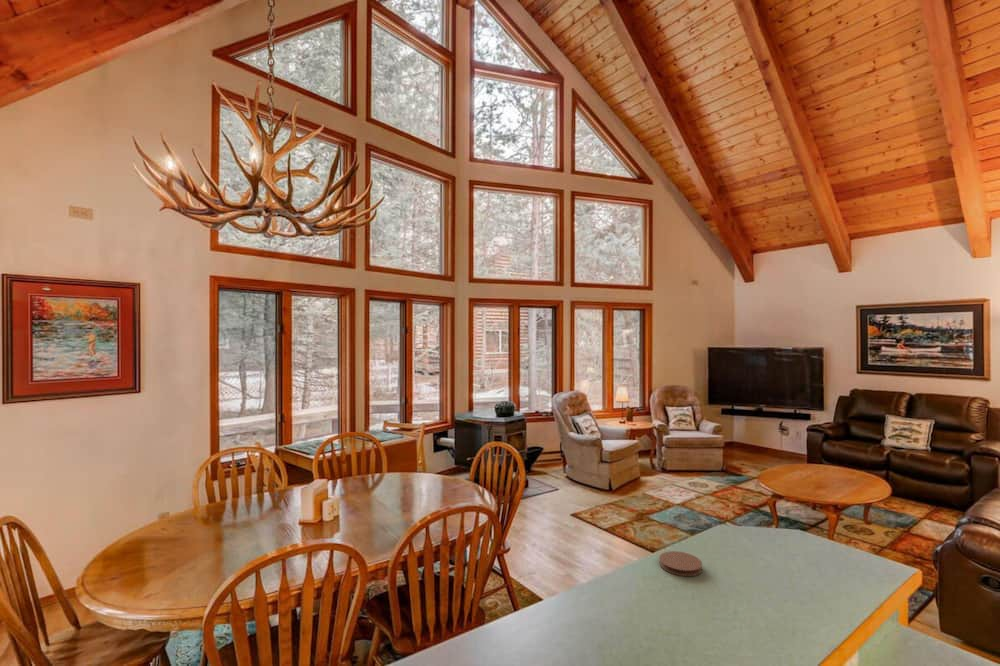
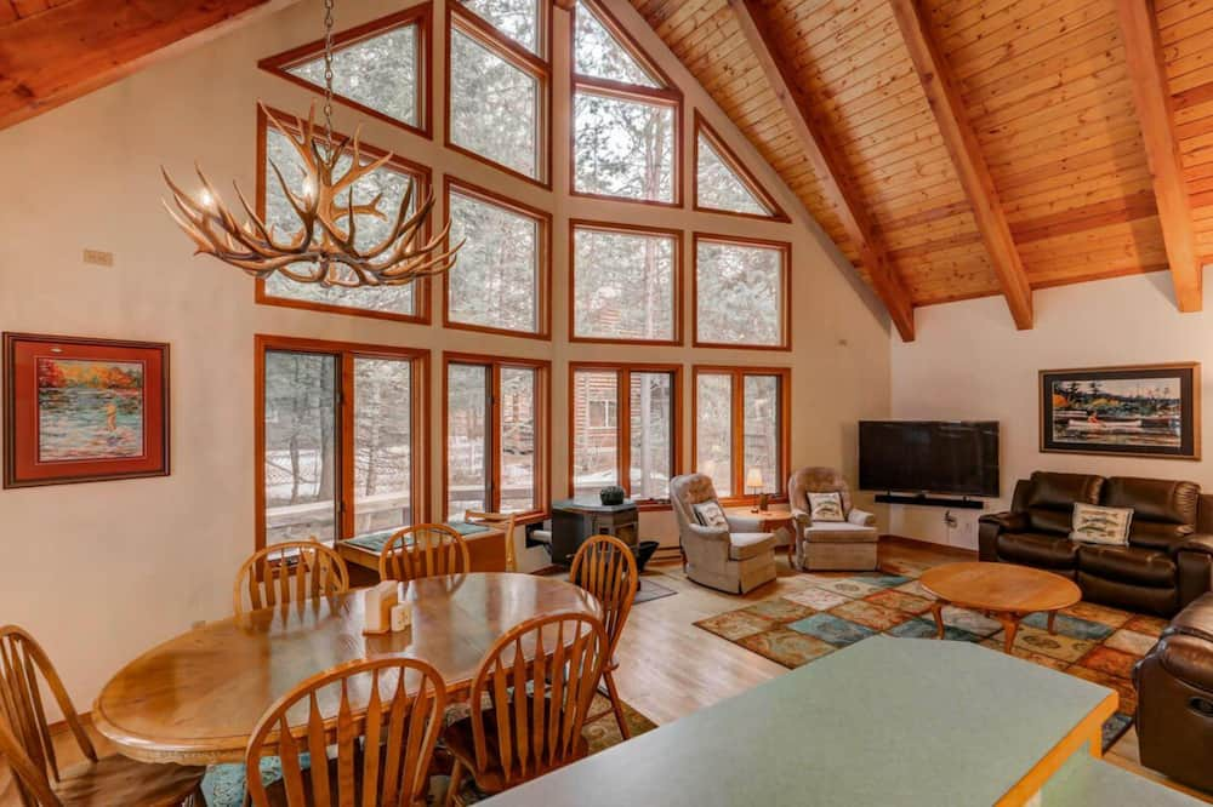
- coaster (680, 563)
